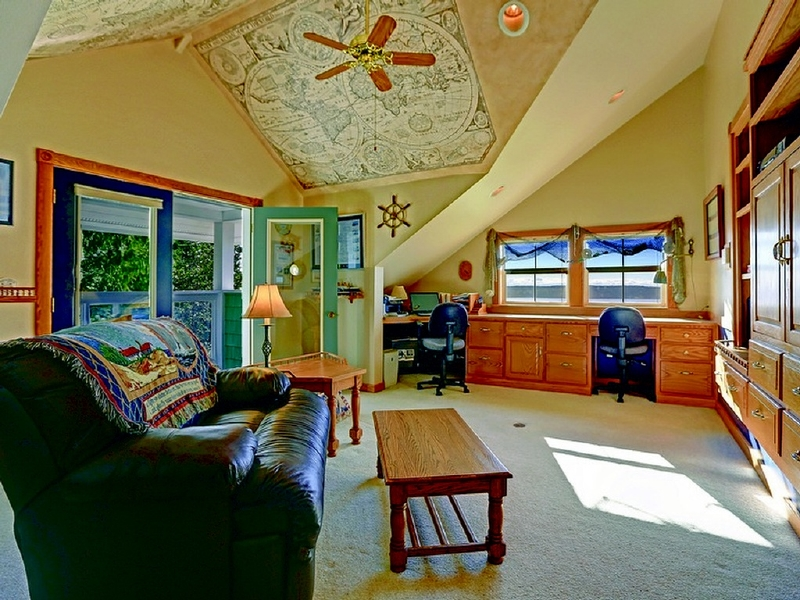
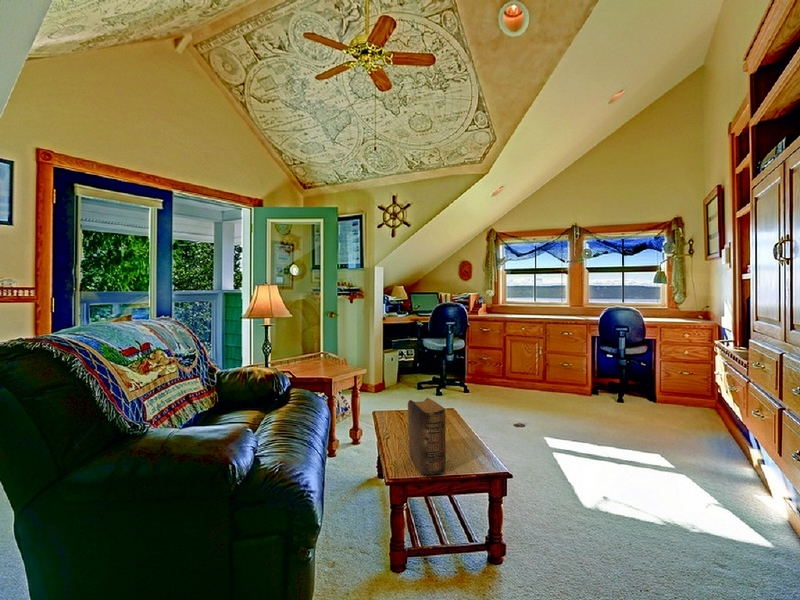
+ book (425, 434)
